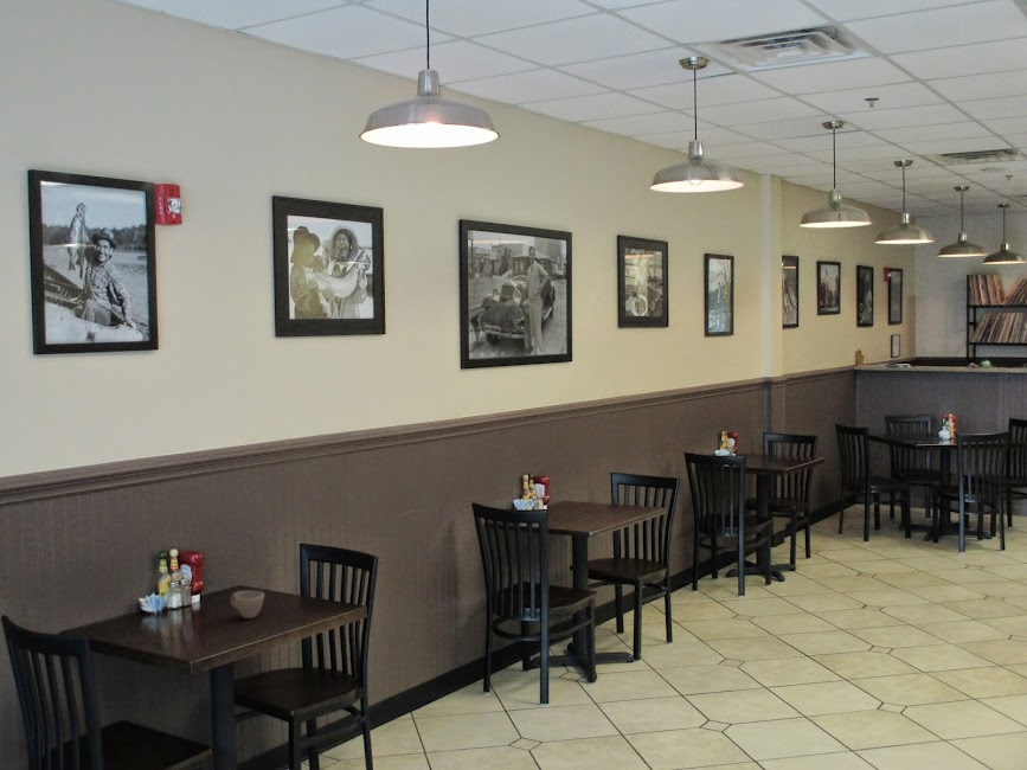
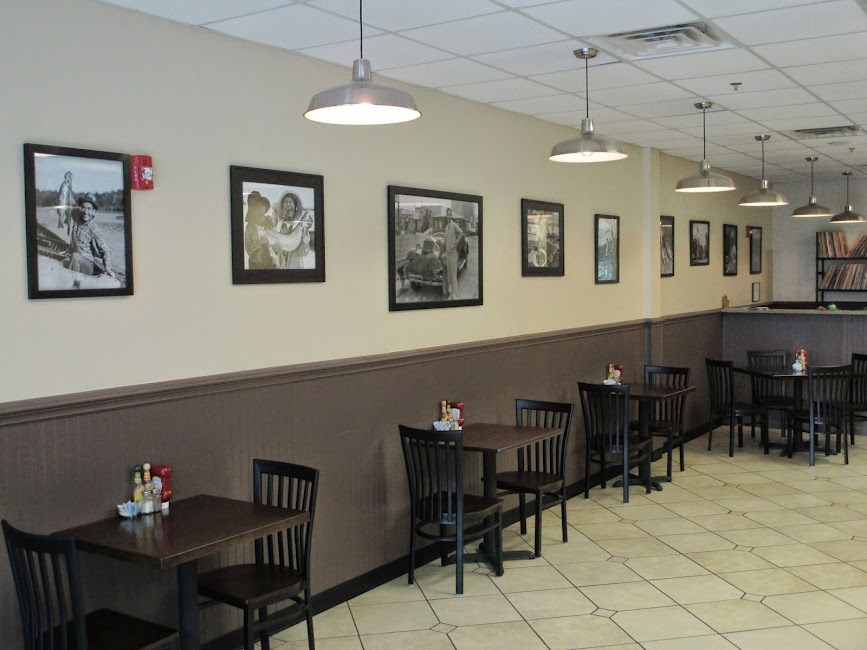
- cup (245, 604)
